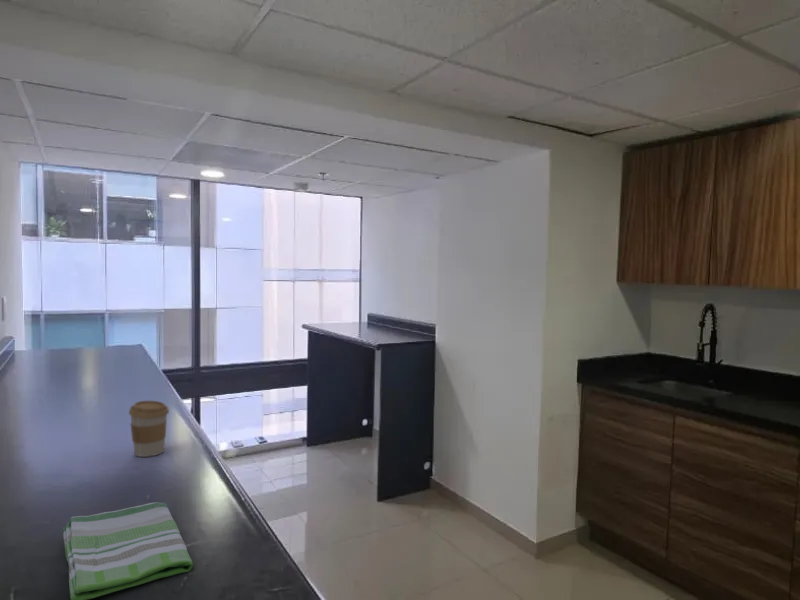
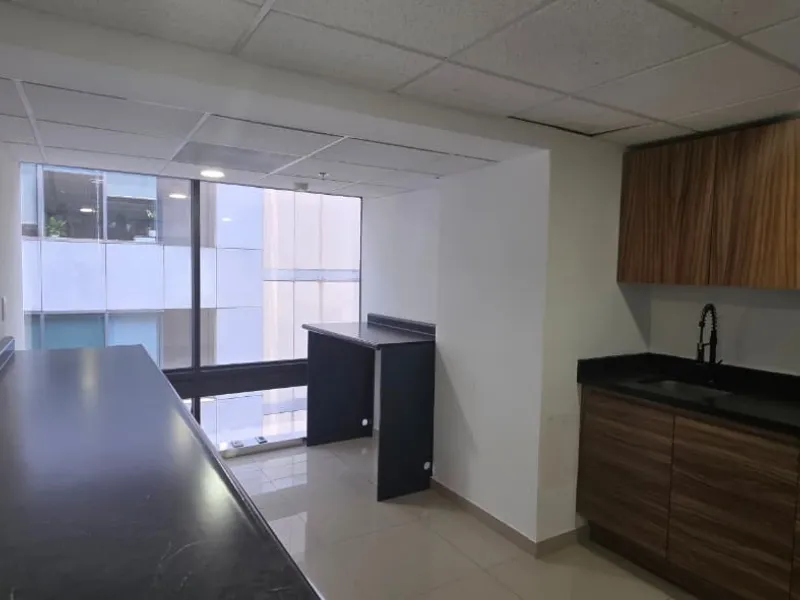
- coffee cup (149, 427)
- dish towel (126, 542)
